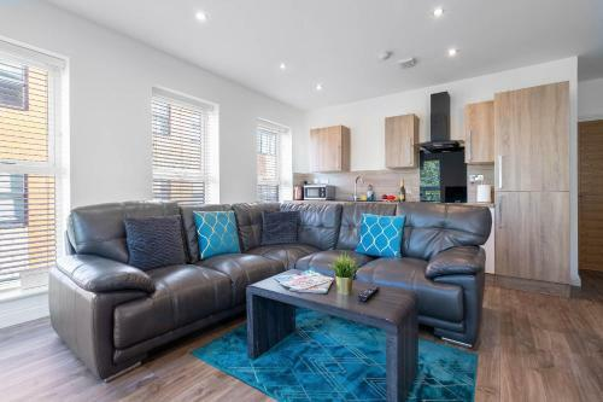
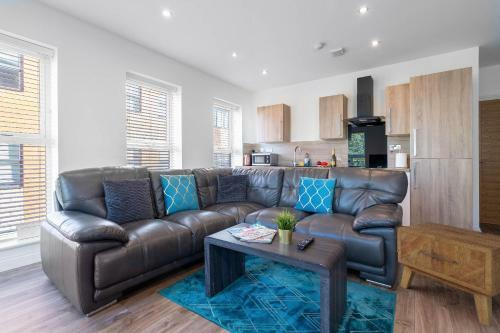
+ side table (453, 265)
